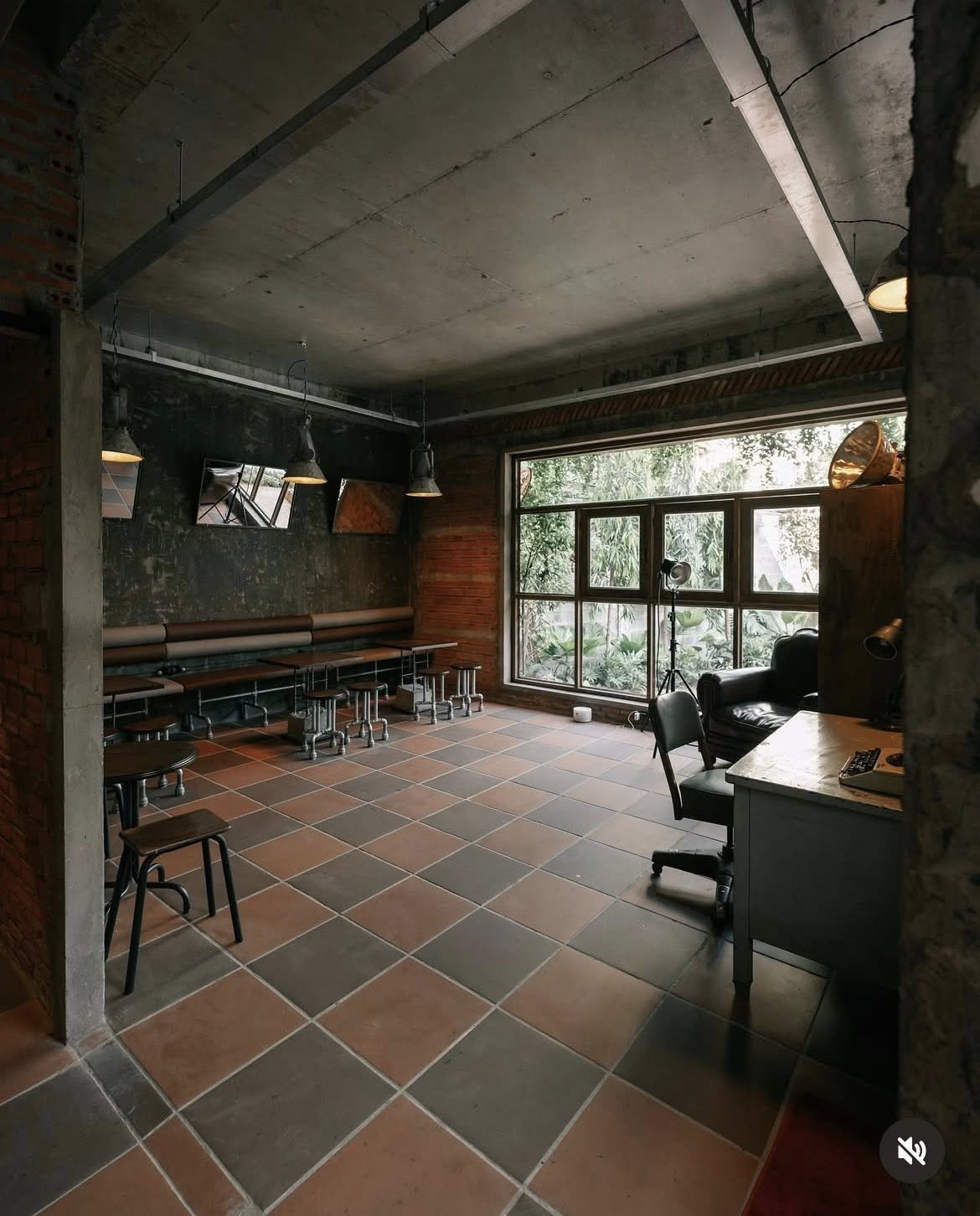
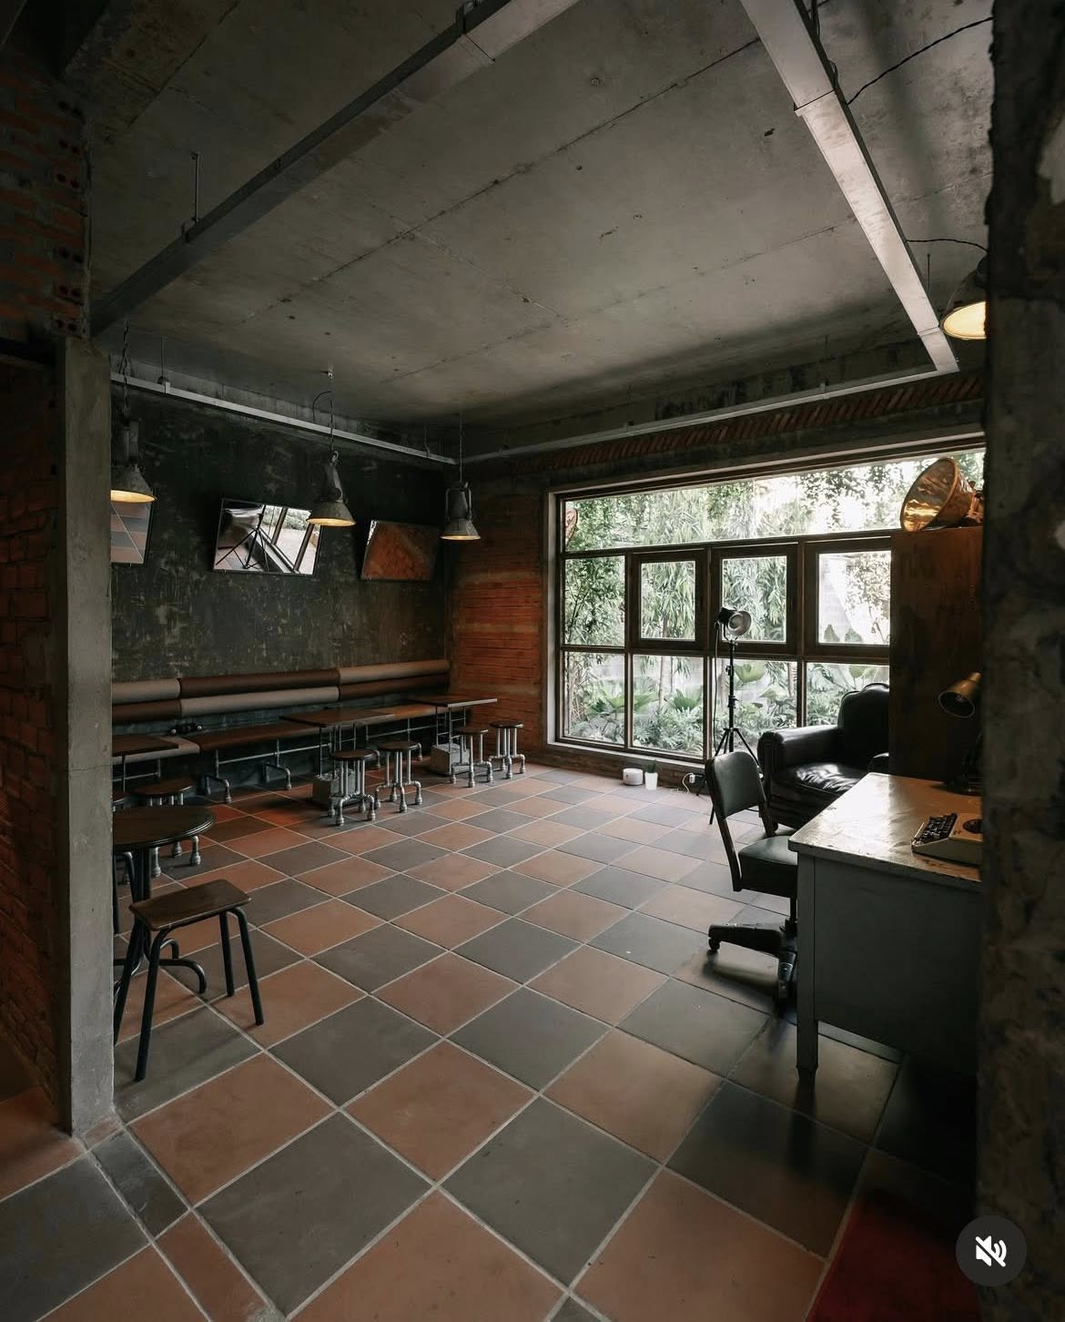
+ potted plant (651, 775)
